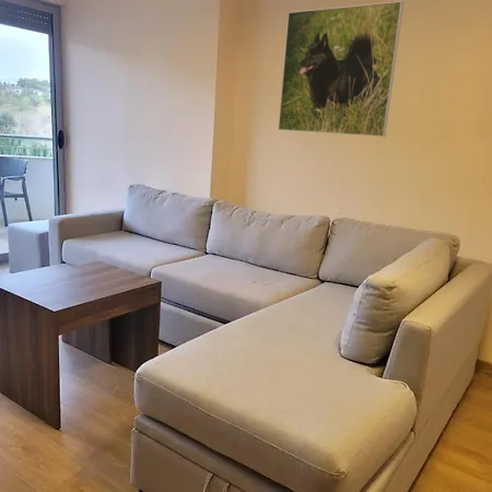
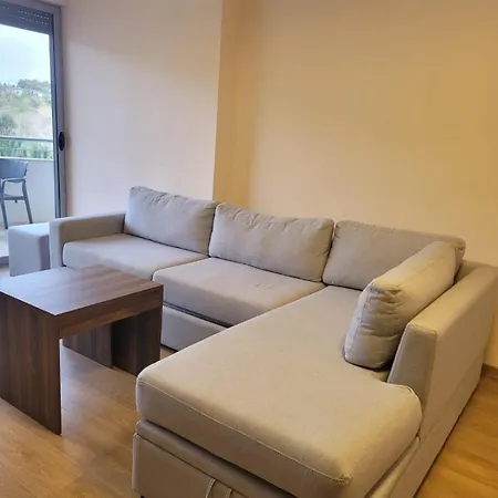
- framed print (335, 72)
